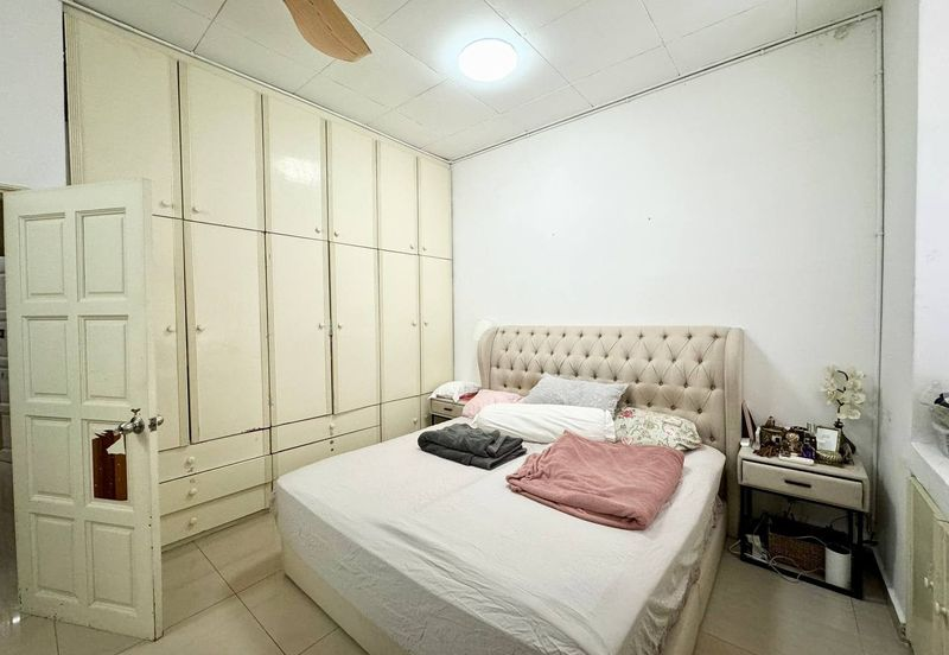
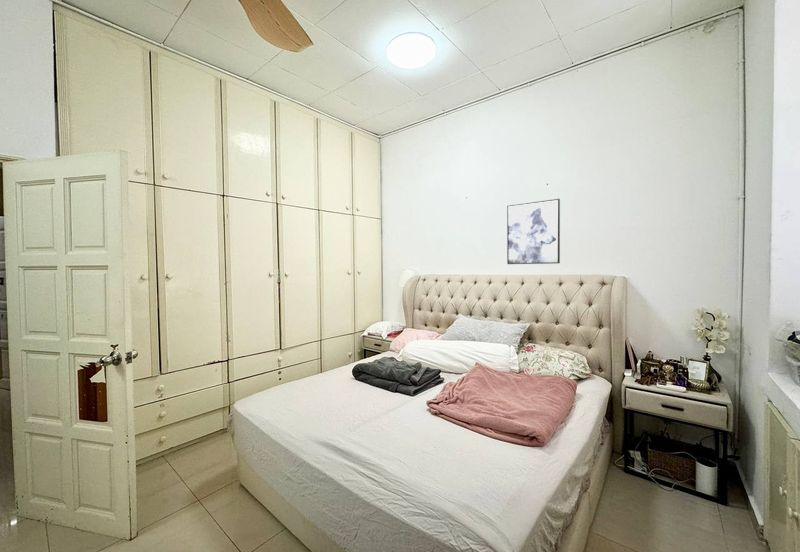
+ wall art (532, 233)
